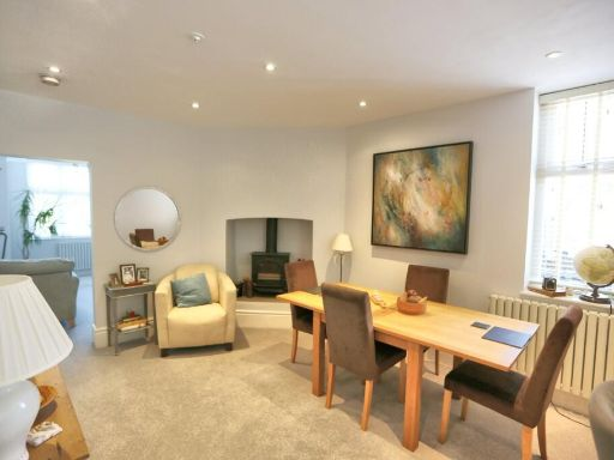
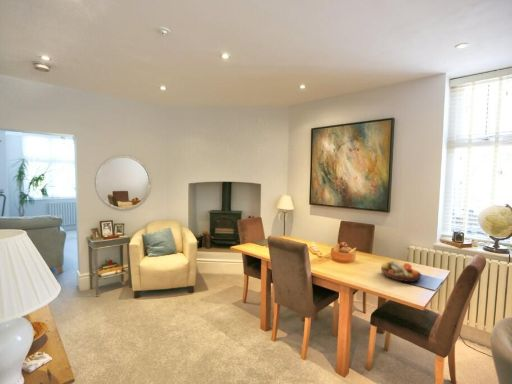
+ fruit bowl (400, 269)
